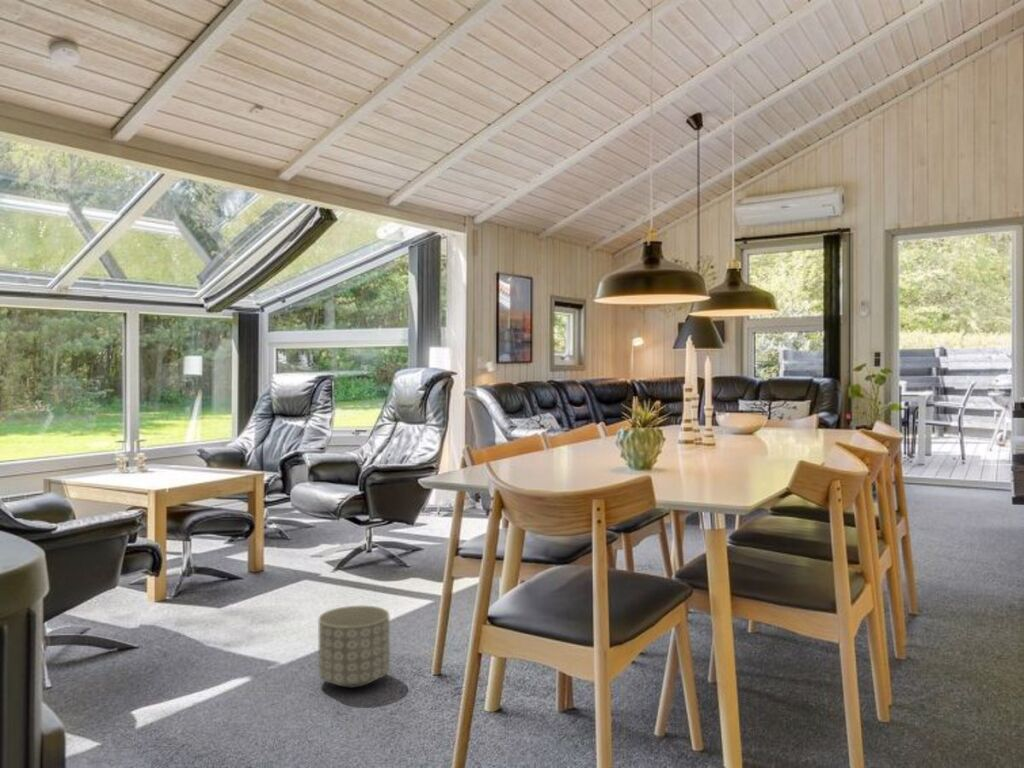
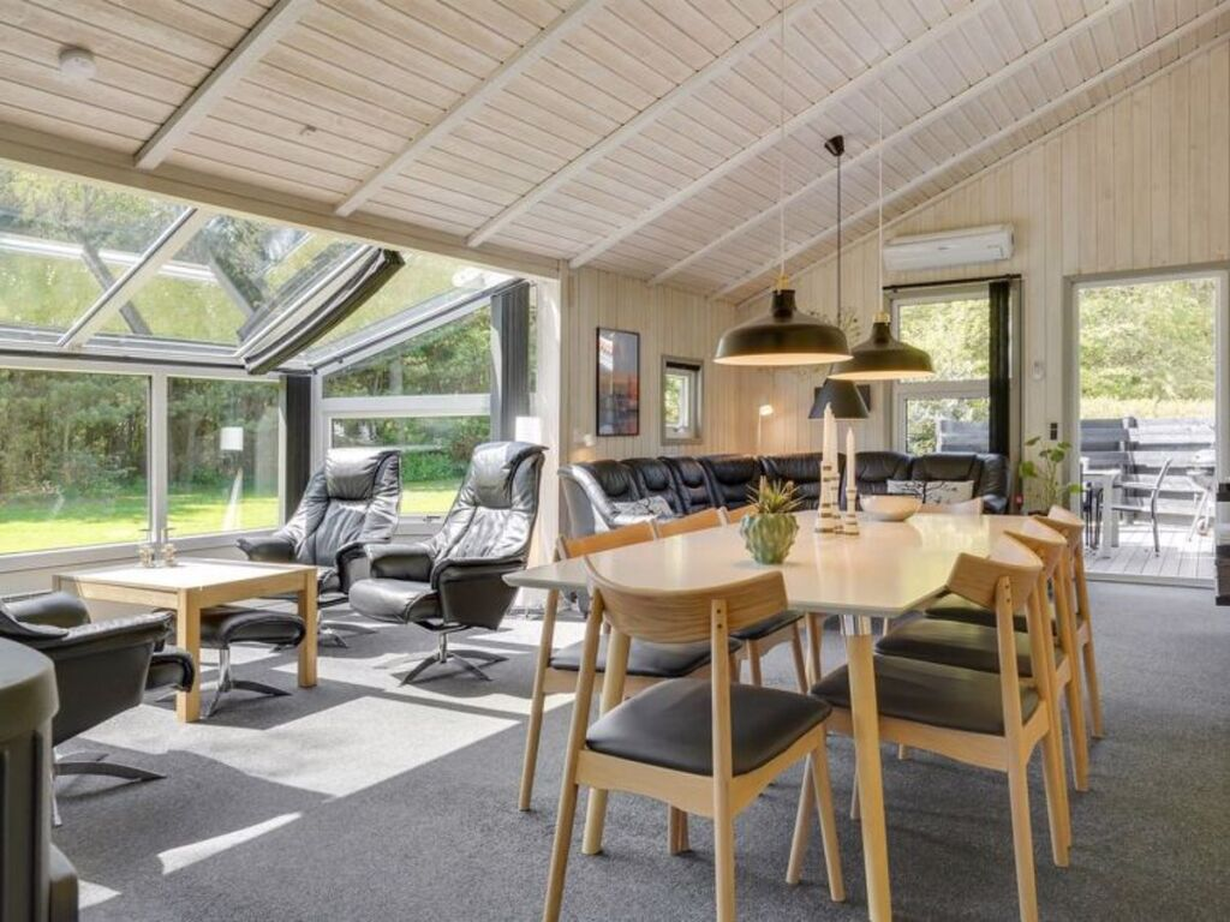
- planter (354, 648)
